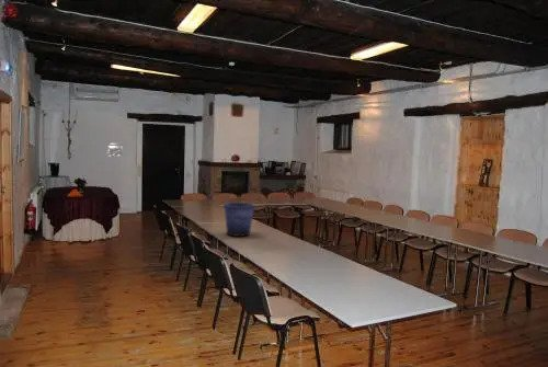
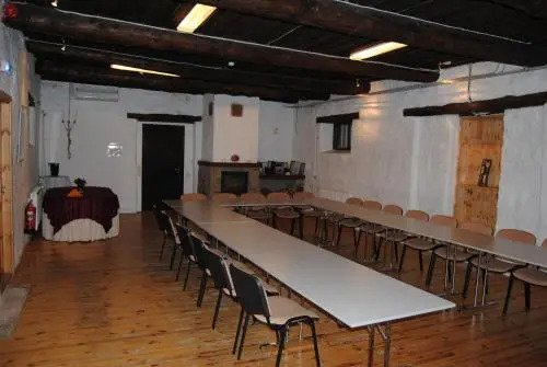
- bucket (238, 218)
